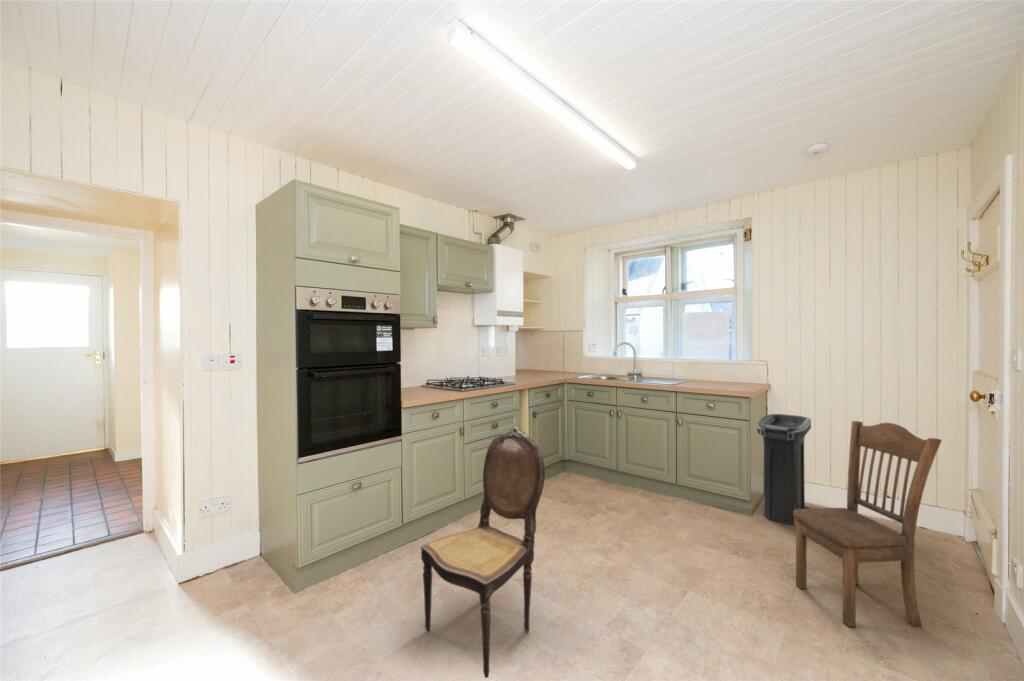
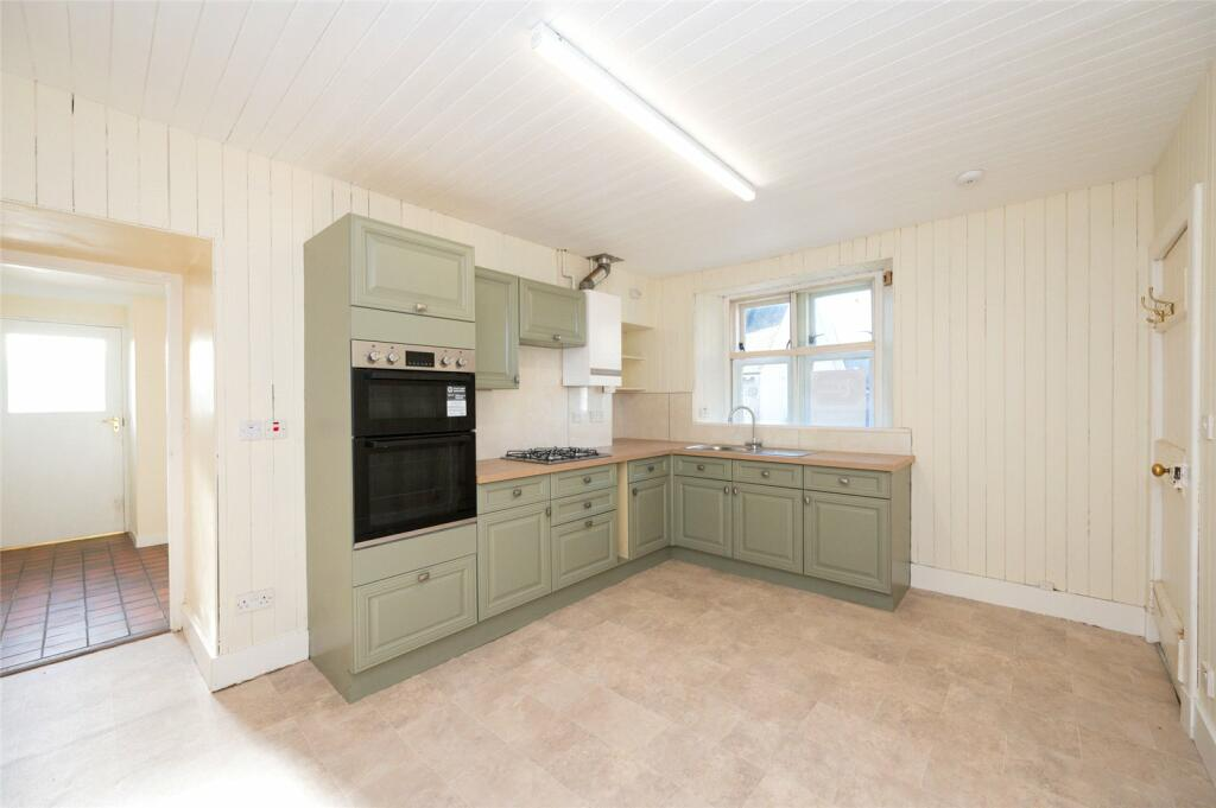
- dining chair (855, 513)
- trash can (784, 465)
- dining chair (483, 533)
